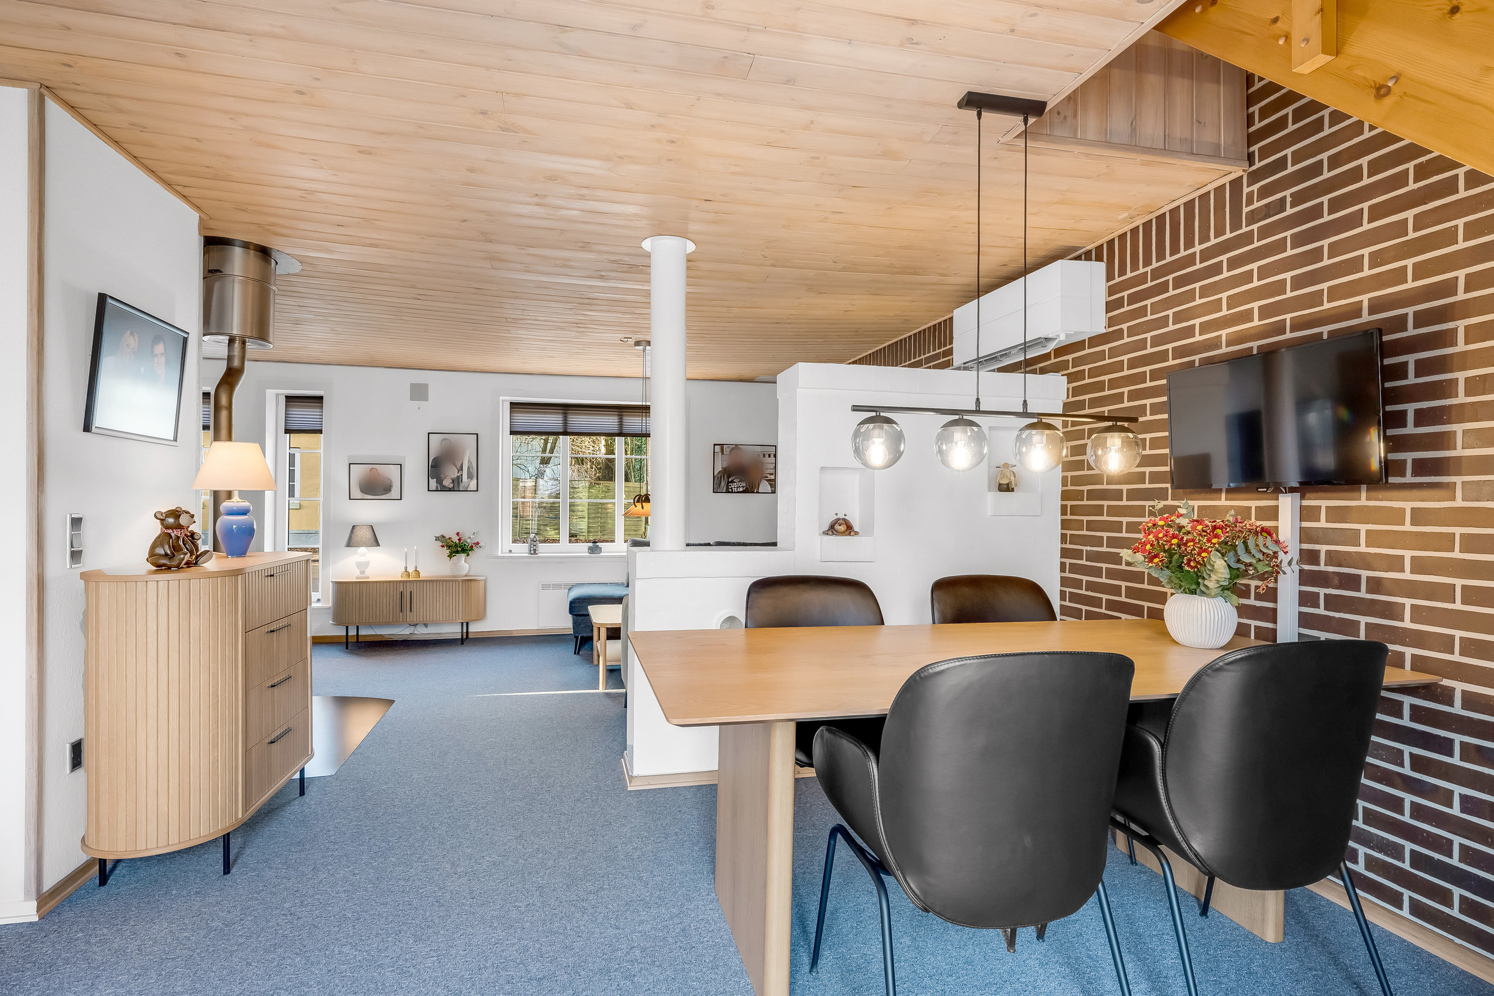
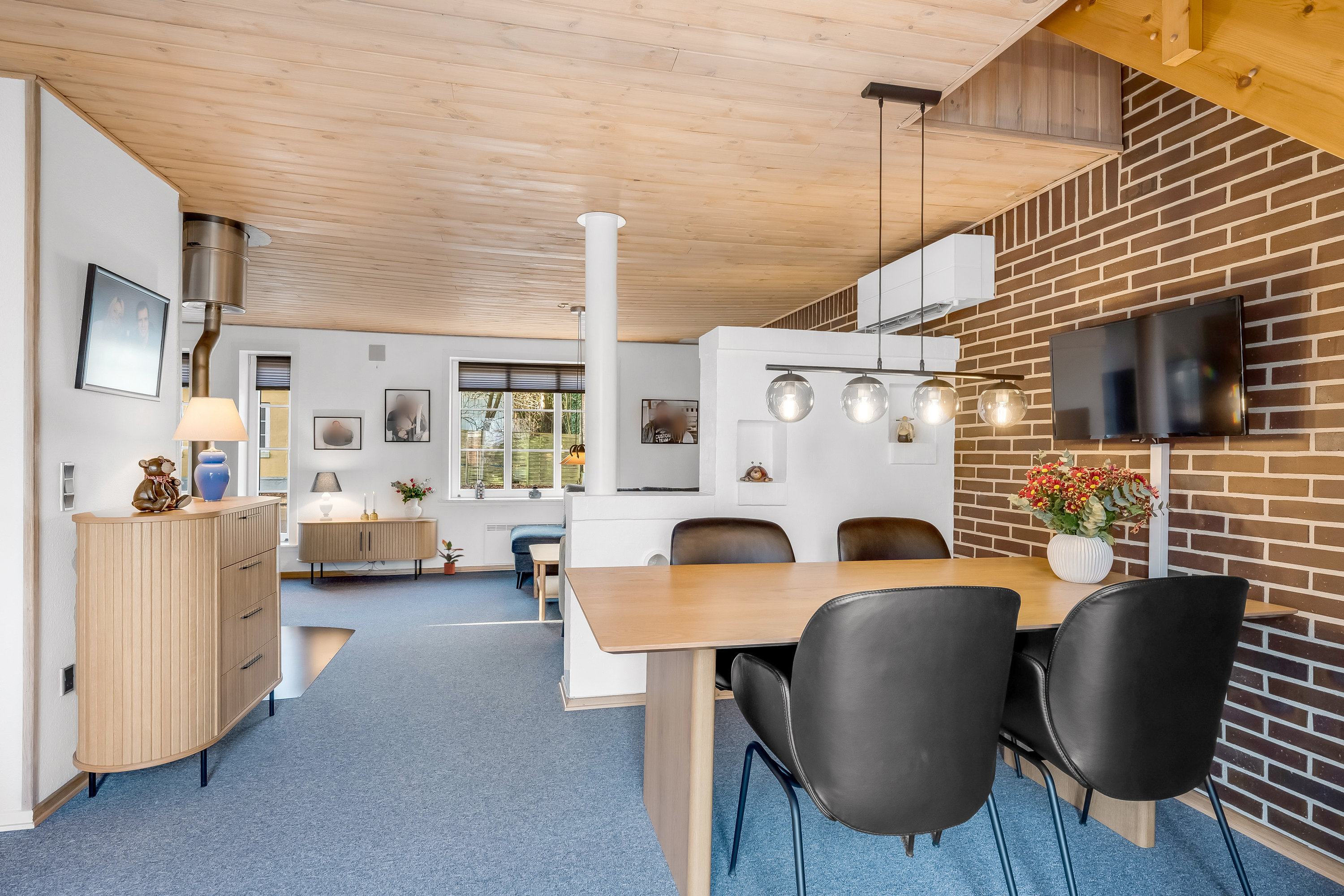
+ potted plant (450, 557)
